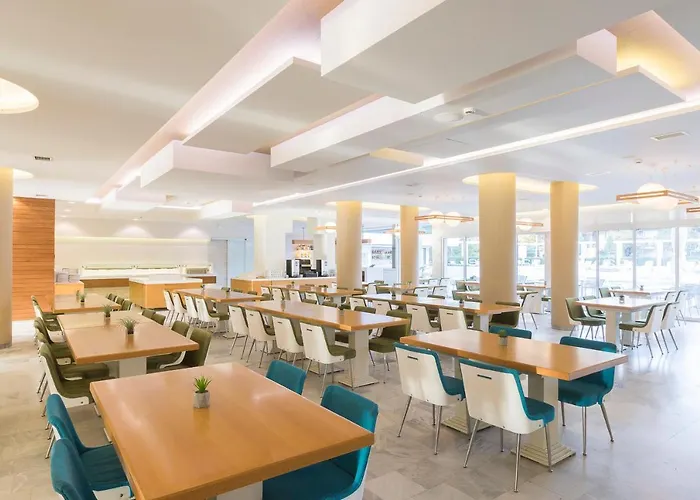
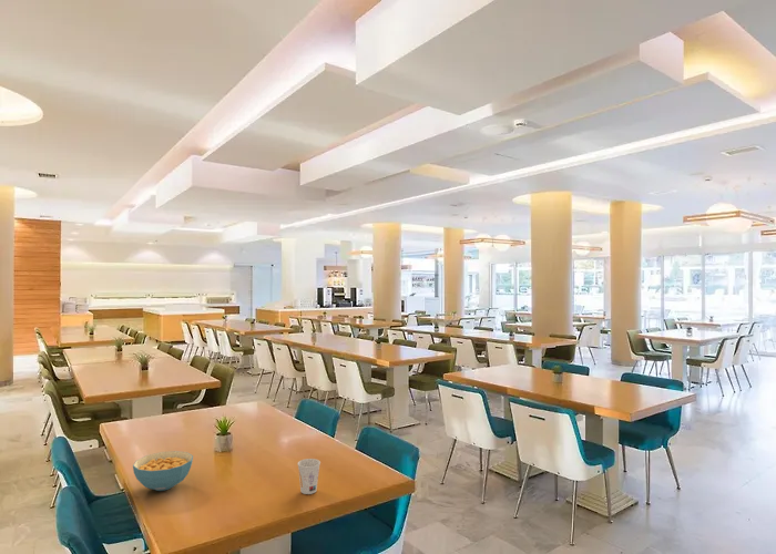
+ cup (308, 476)
+ cereal bowl (163, 473)
